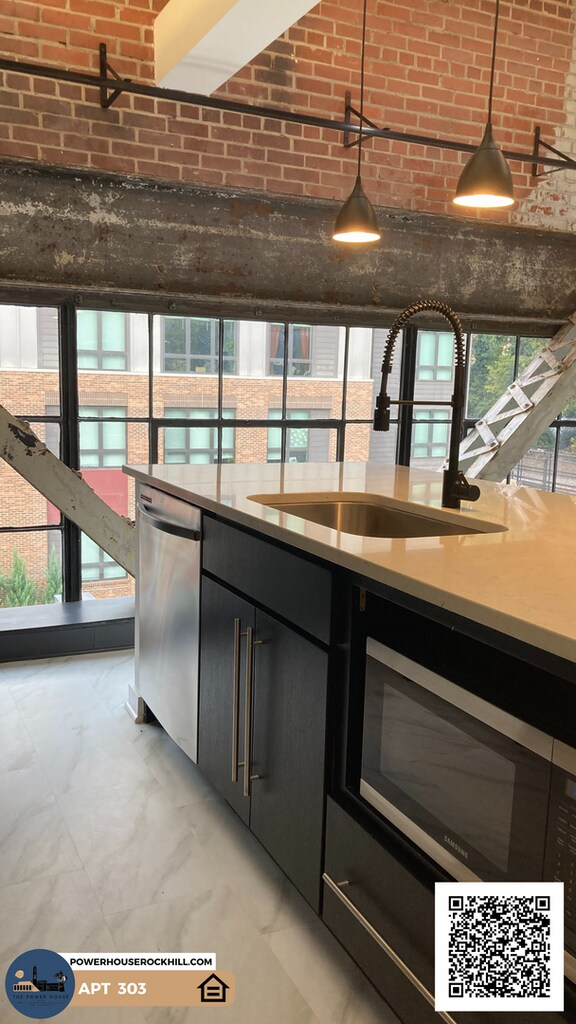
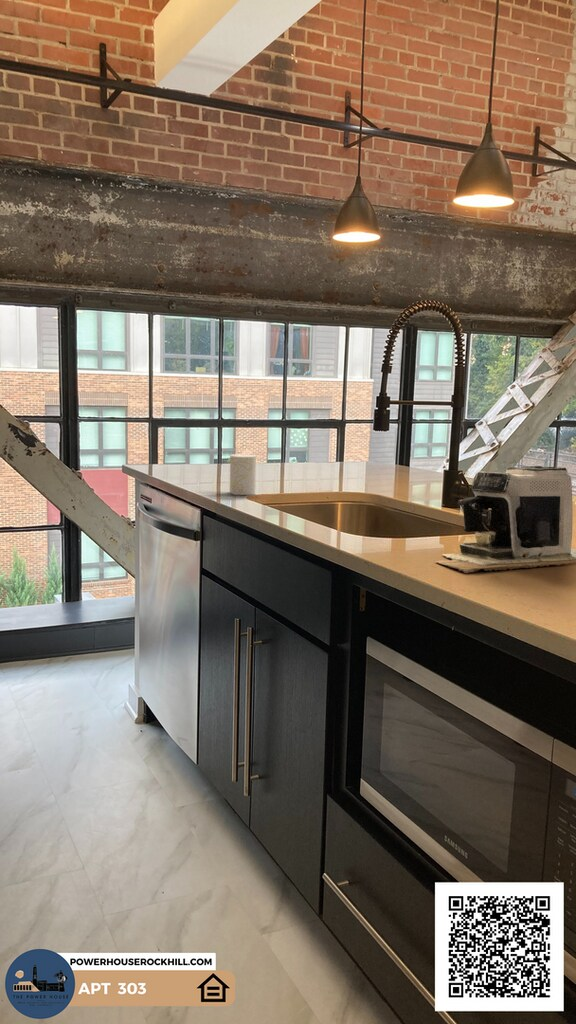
+ cup (242, 474)
+ coffee maker (523, 514)
